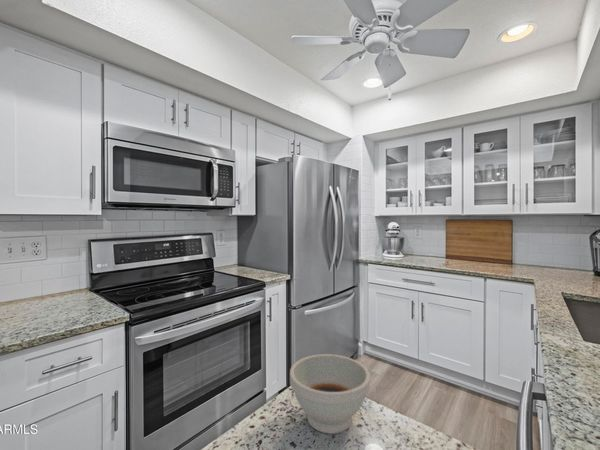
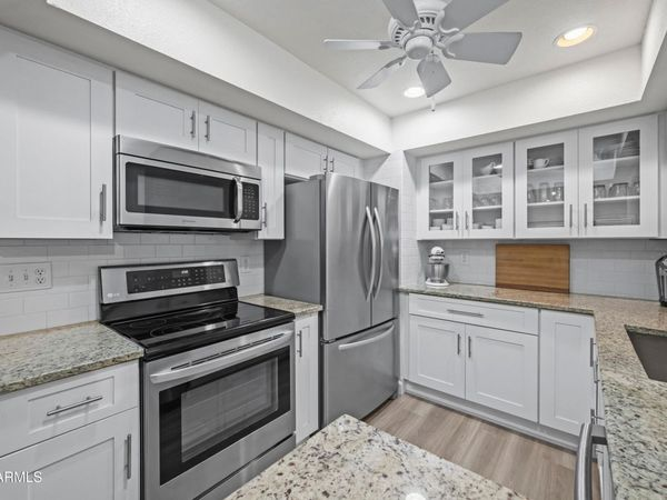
- bowl (329, 394)
